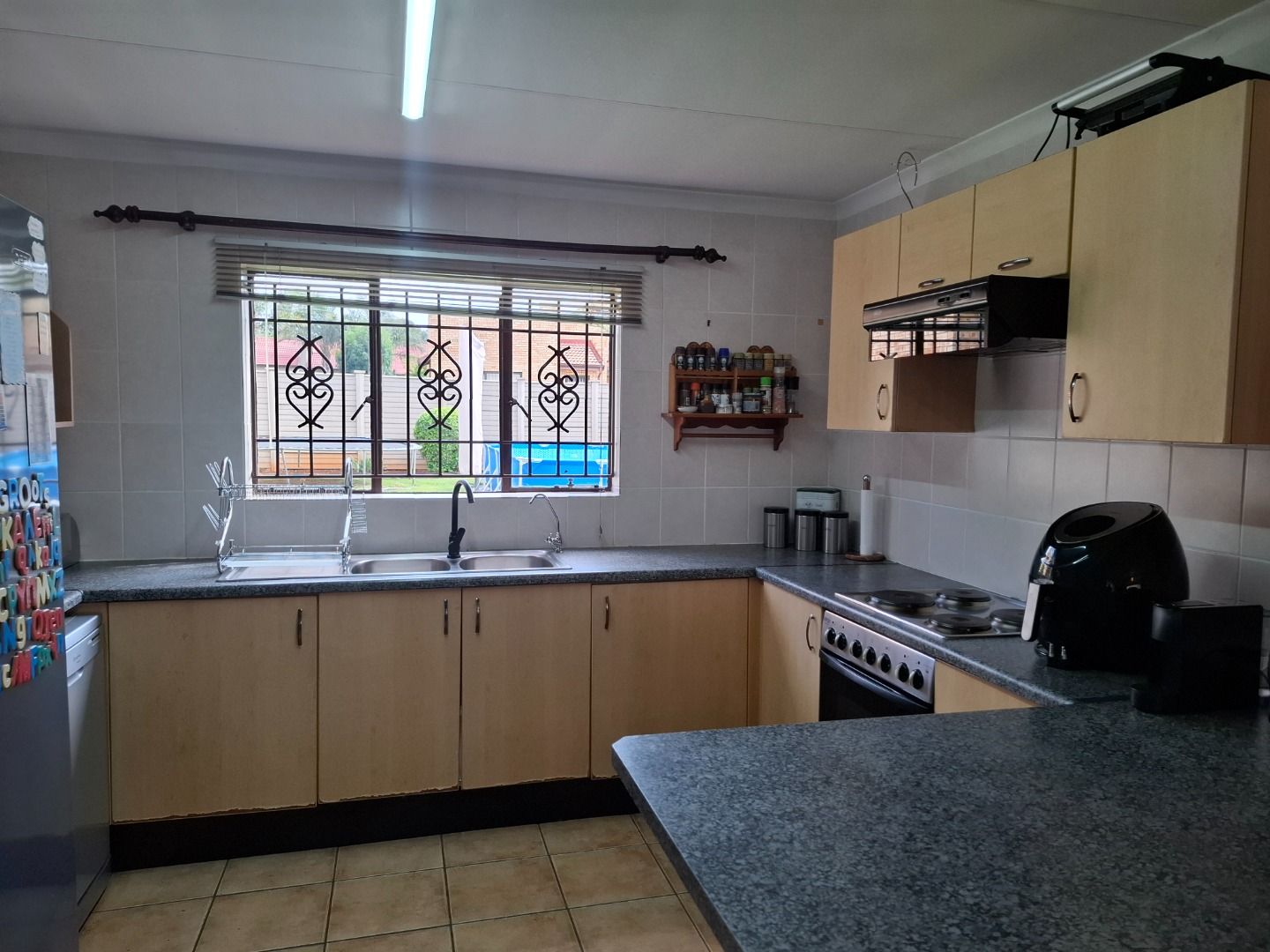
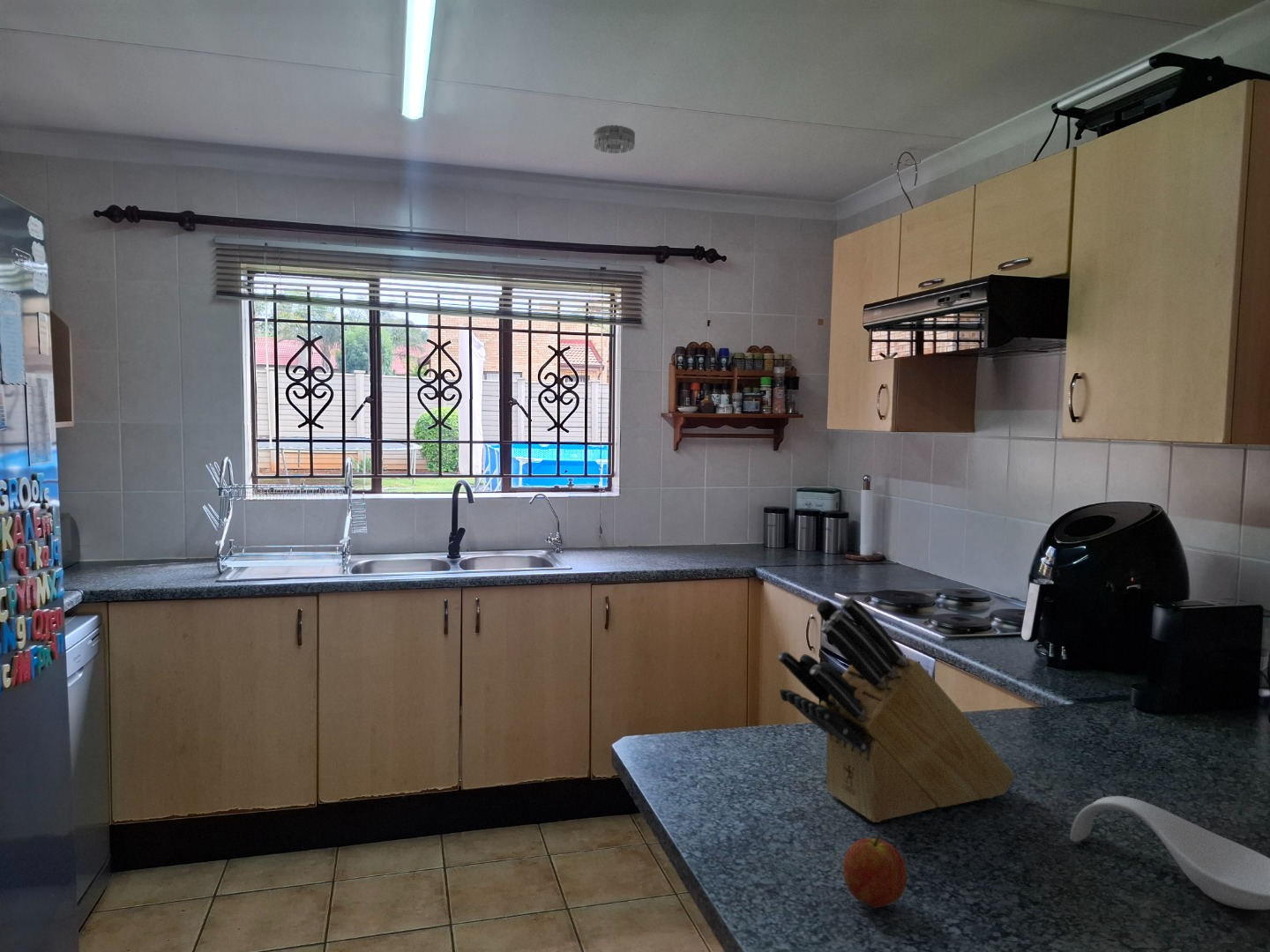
+ fruit (874, 867)
+ knife block (897, 695)
+ spoon rest (1178, 846)
+ smoke detector (614, 138)
